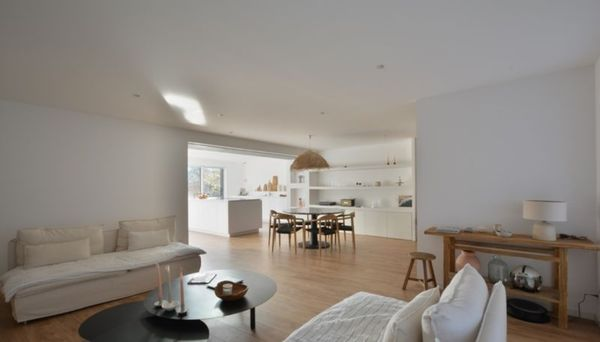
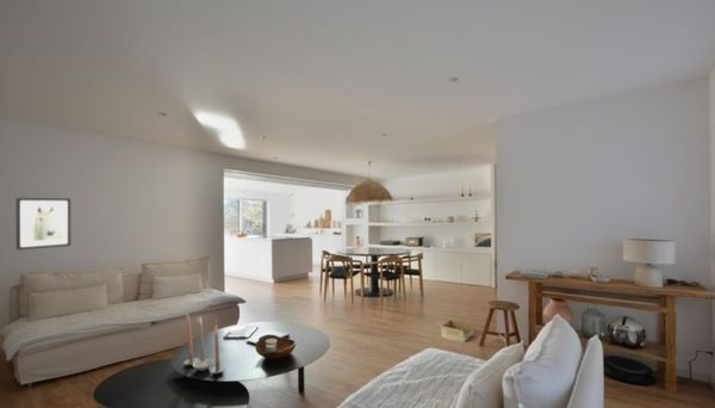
+ storage bin (456, 330)
+ wall art (44, 222)
